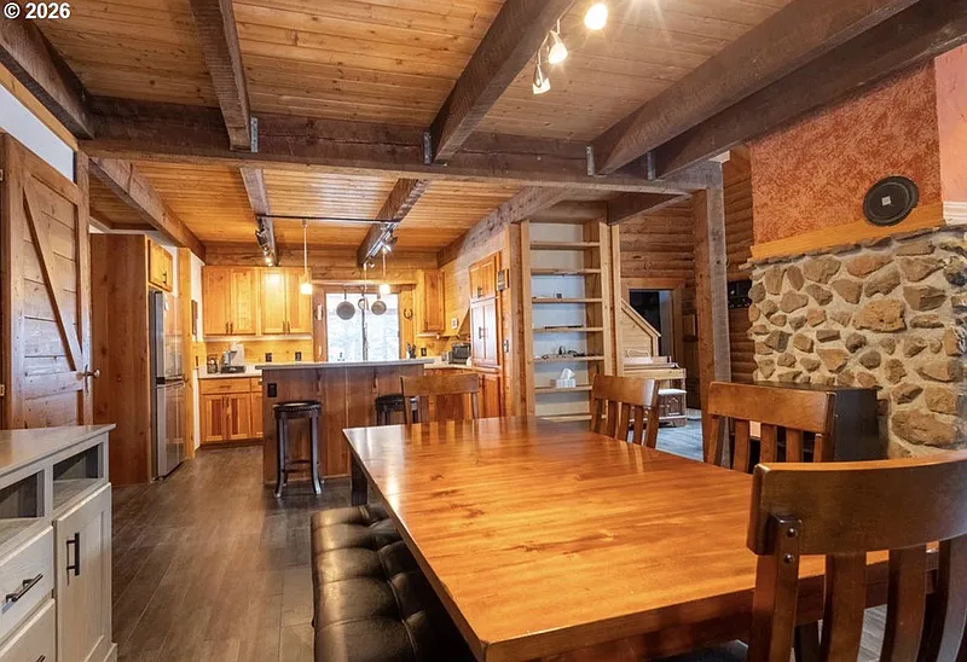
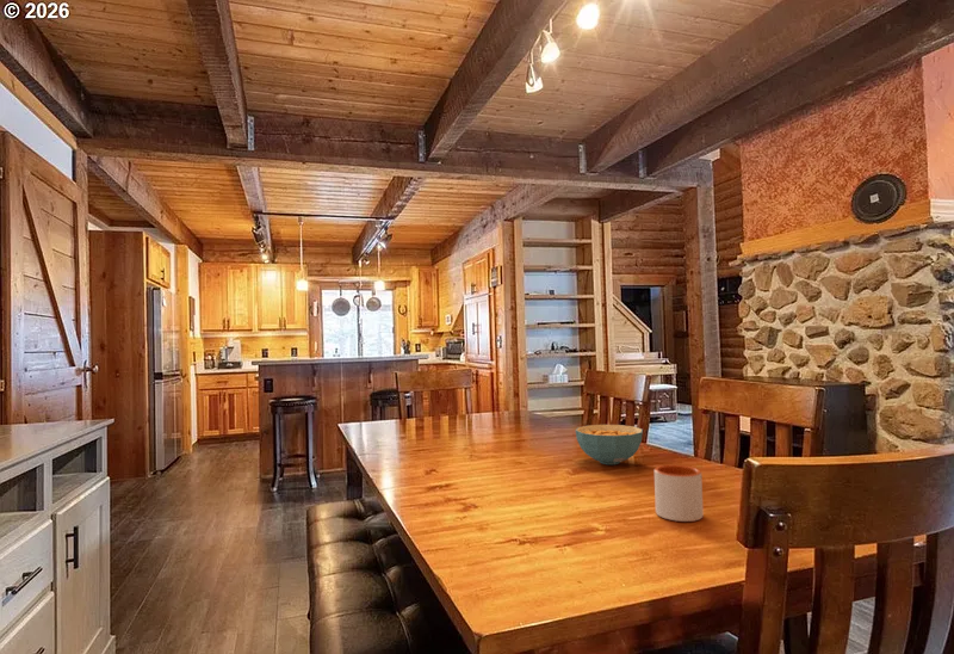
+ cereal bowl (609, 445)
+ mug (677, 489)
